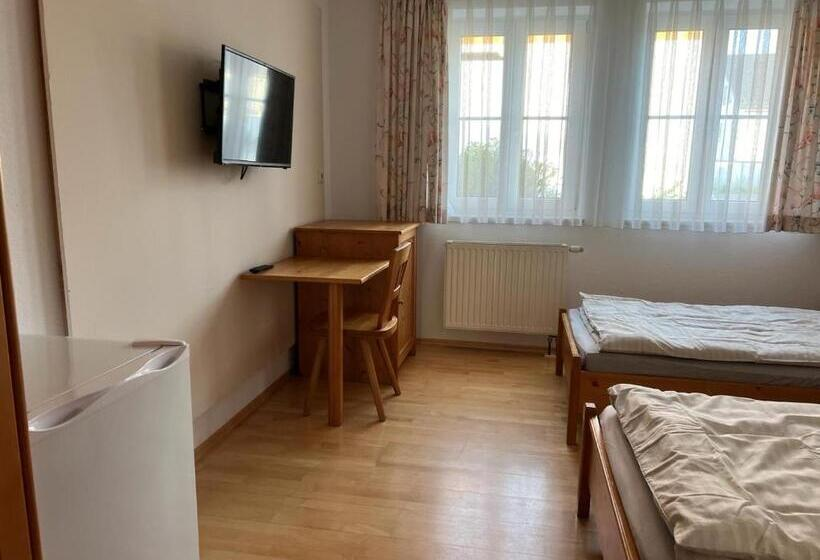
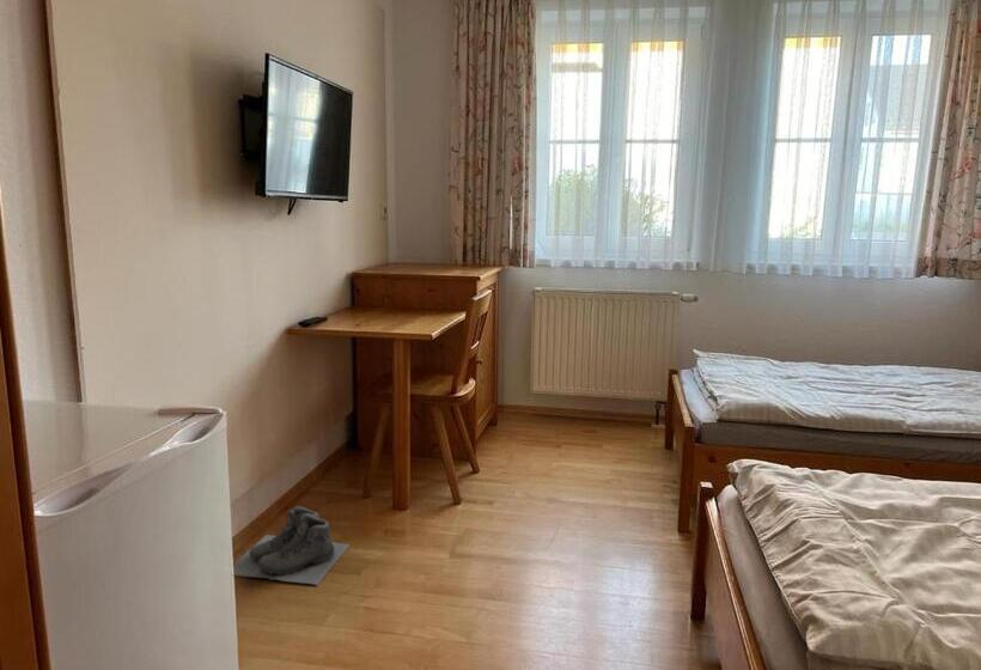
+ boots (290, 535)
